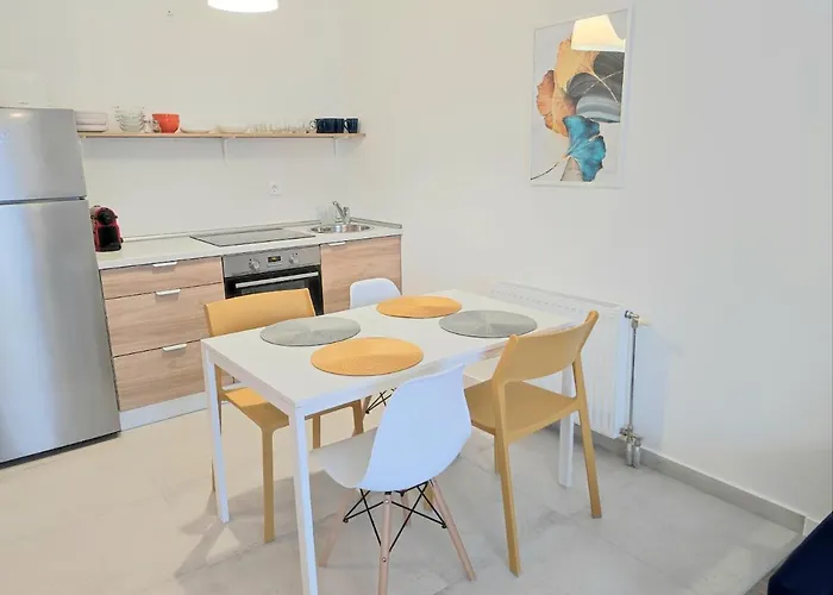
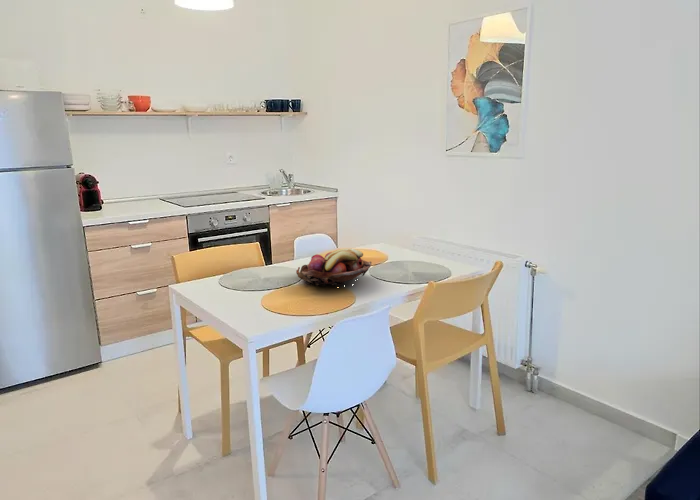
+ fruit basket (334, 266)
